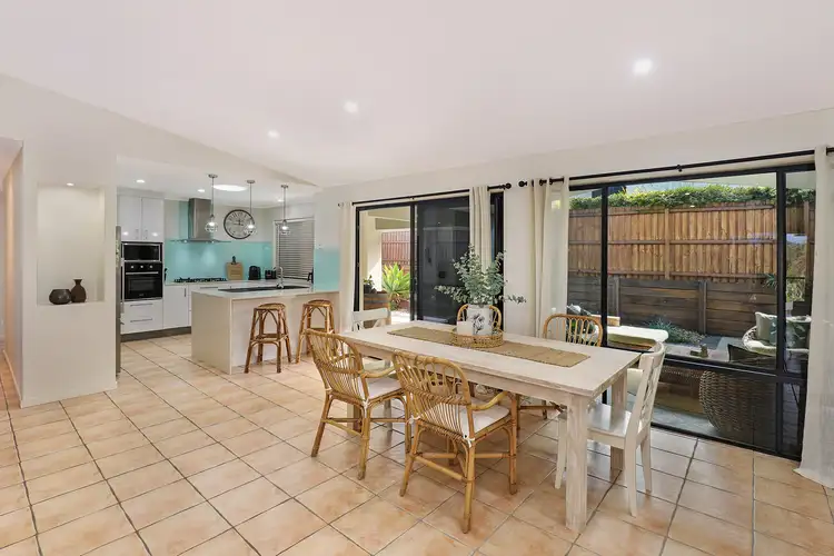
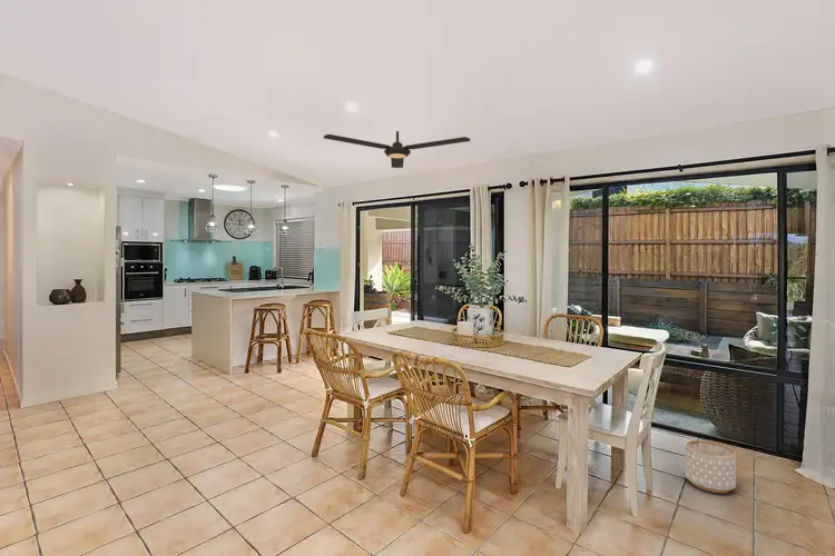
+ ceiling fan (396, 148)
+ planter (709, 466)
